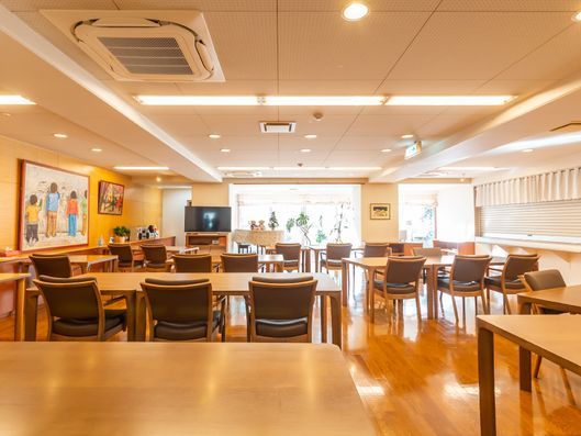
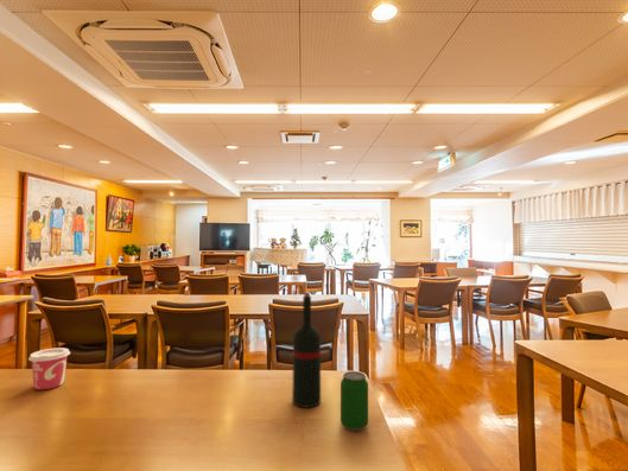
+ beverage can (354, 400)
+ wine bottle (306, 344)
+ cup (49, 368)
